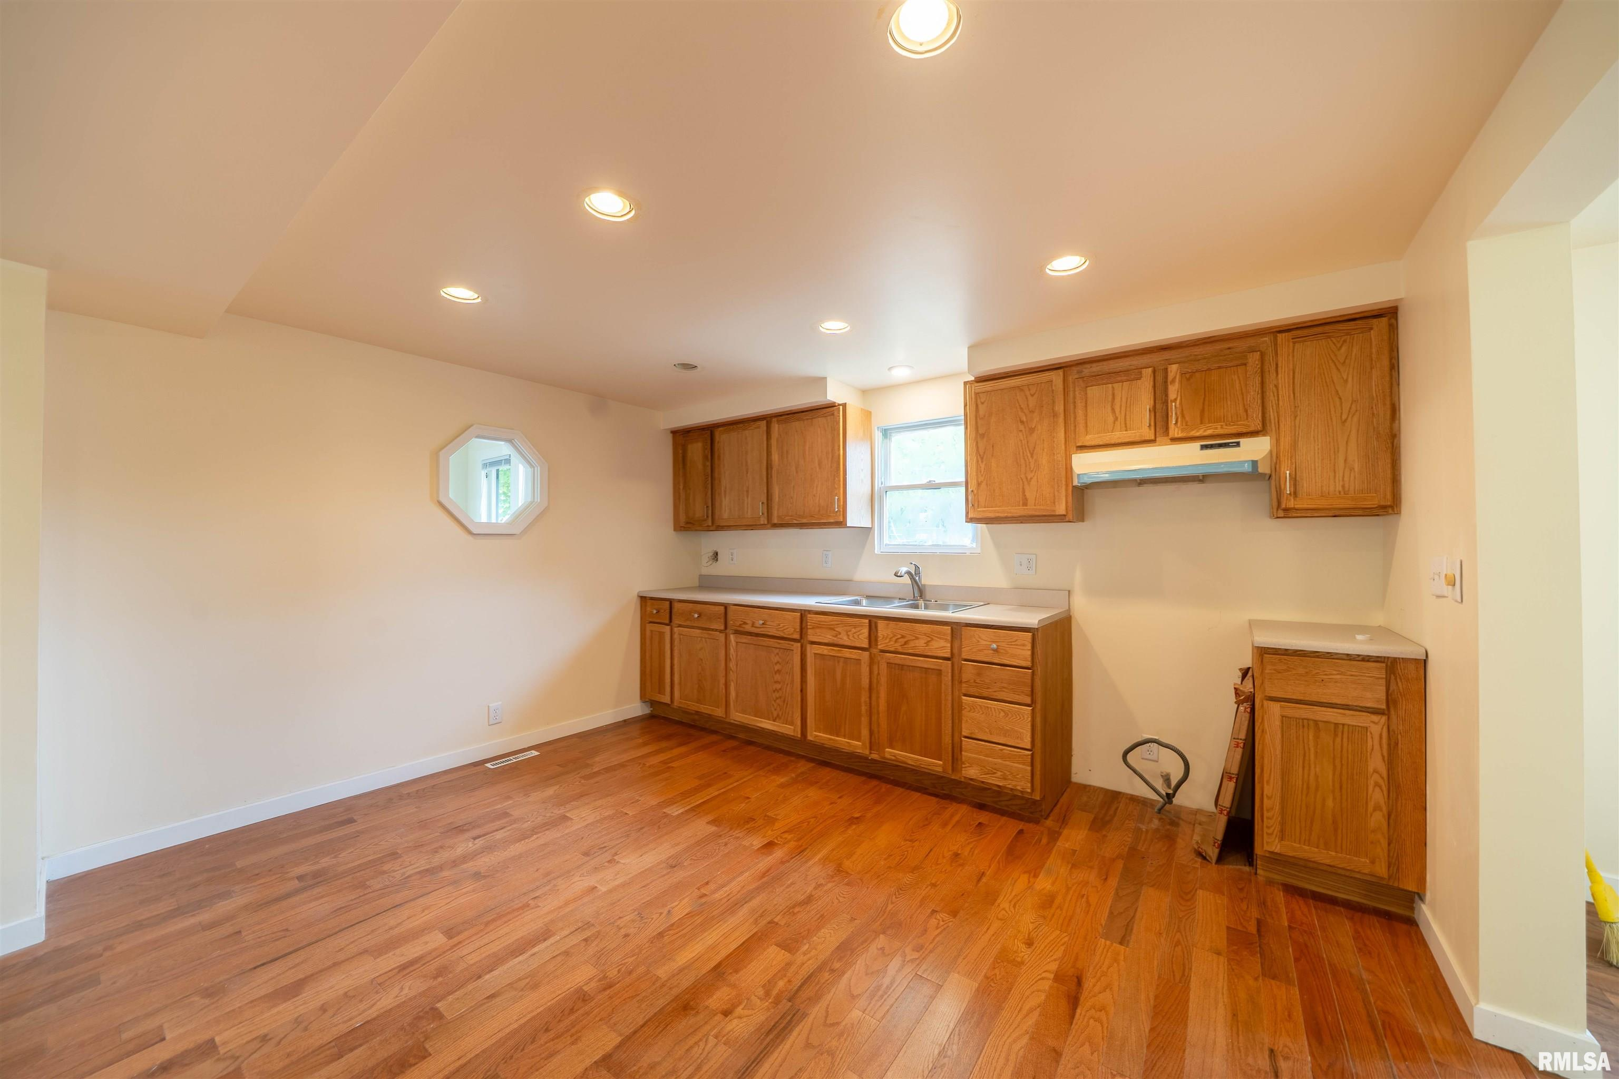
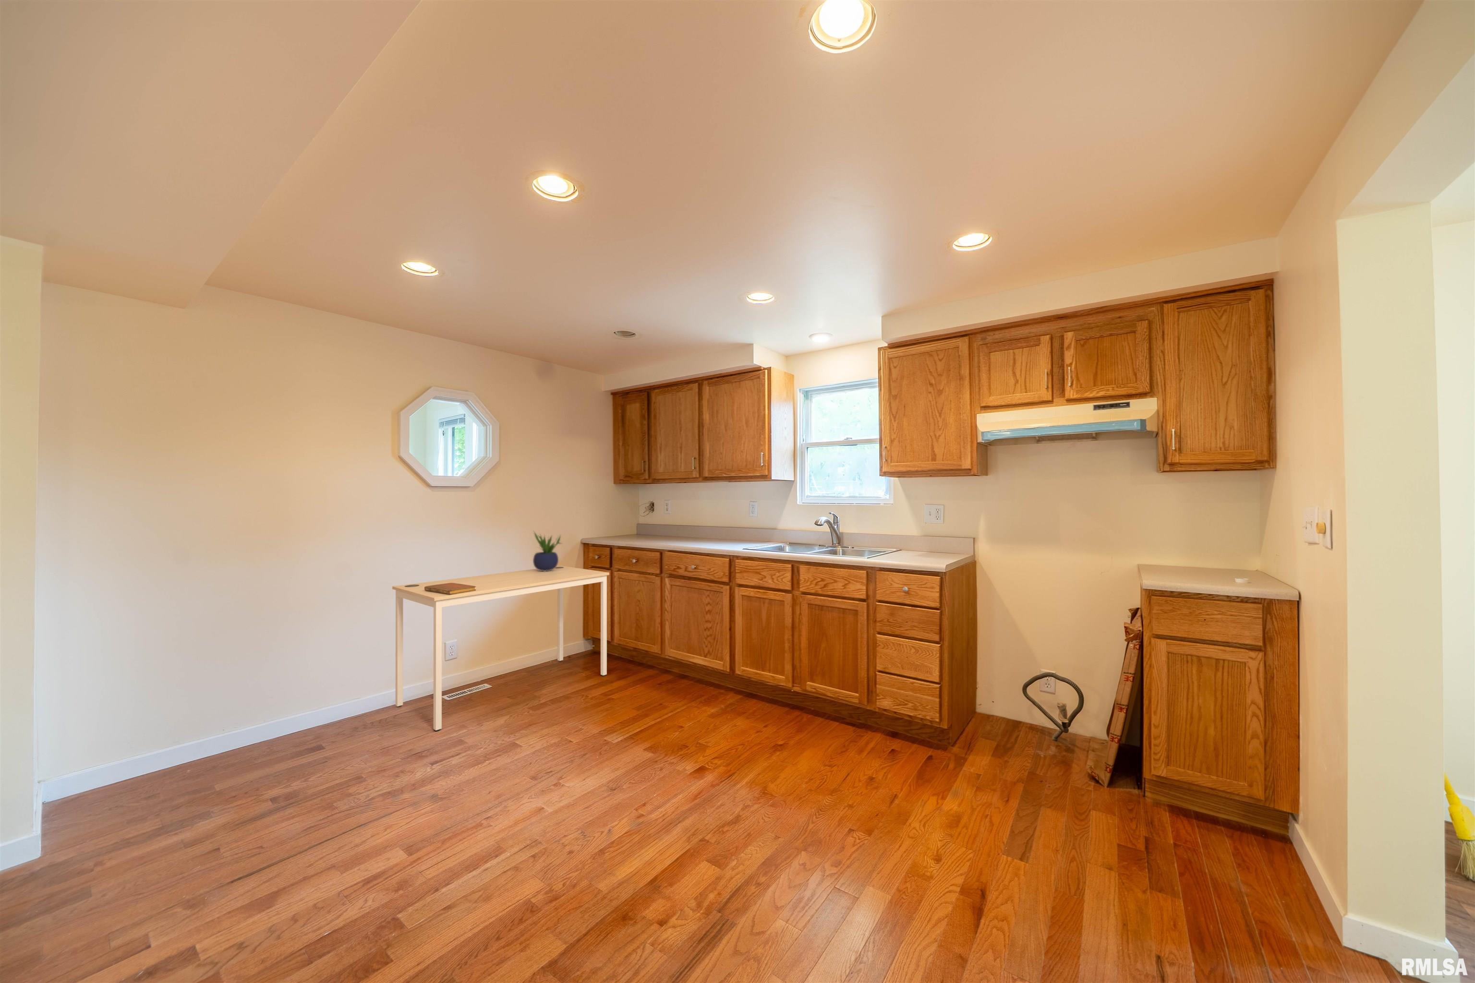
+ desk (504, 597)
+ potted plant (547, 550)
+ notebook (450, 588)
